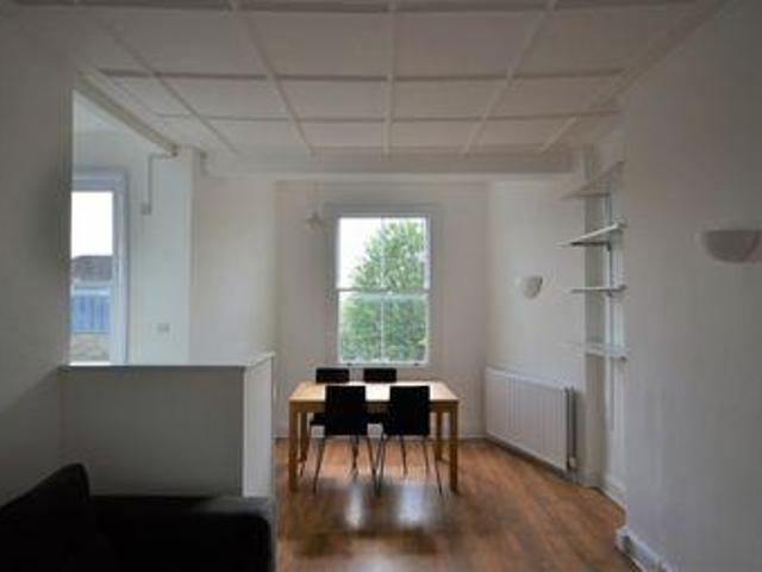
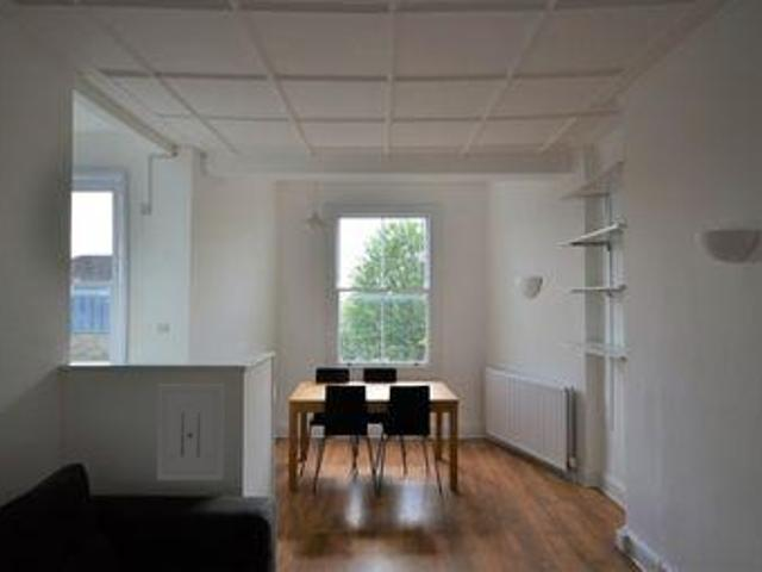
+ wall art (189, 431)
